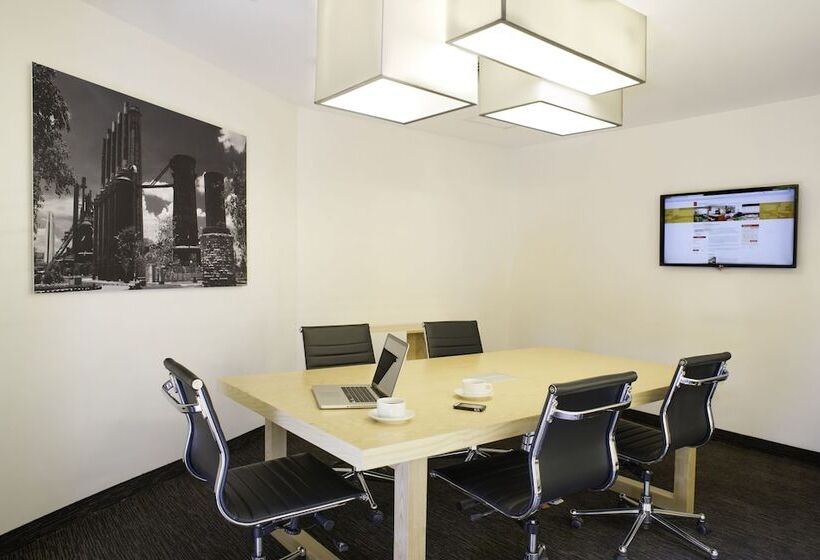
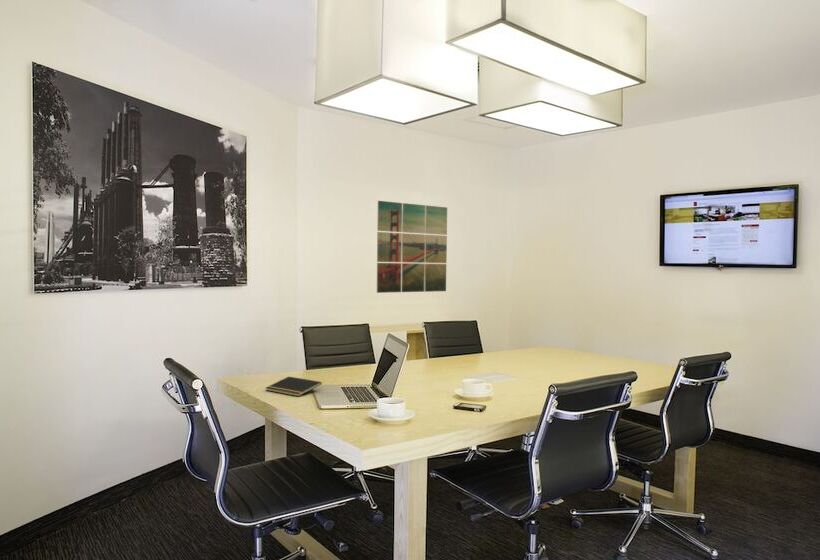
+ notepad (293, 386)
+ wall art (413, 248)
